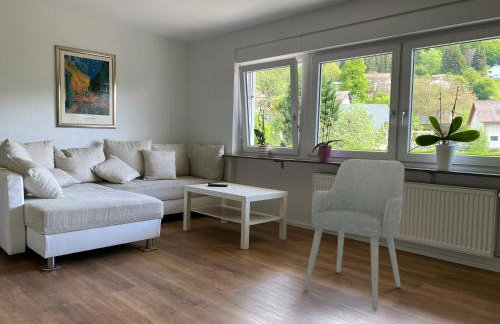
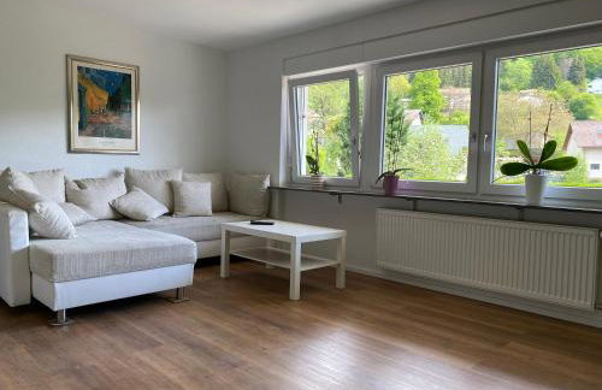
- armchair (355, 225)
